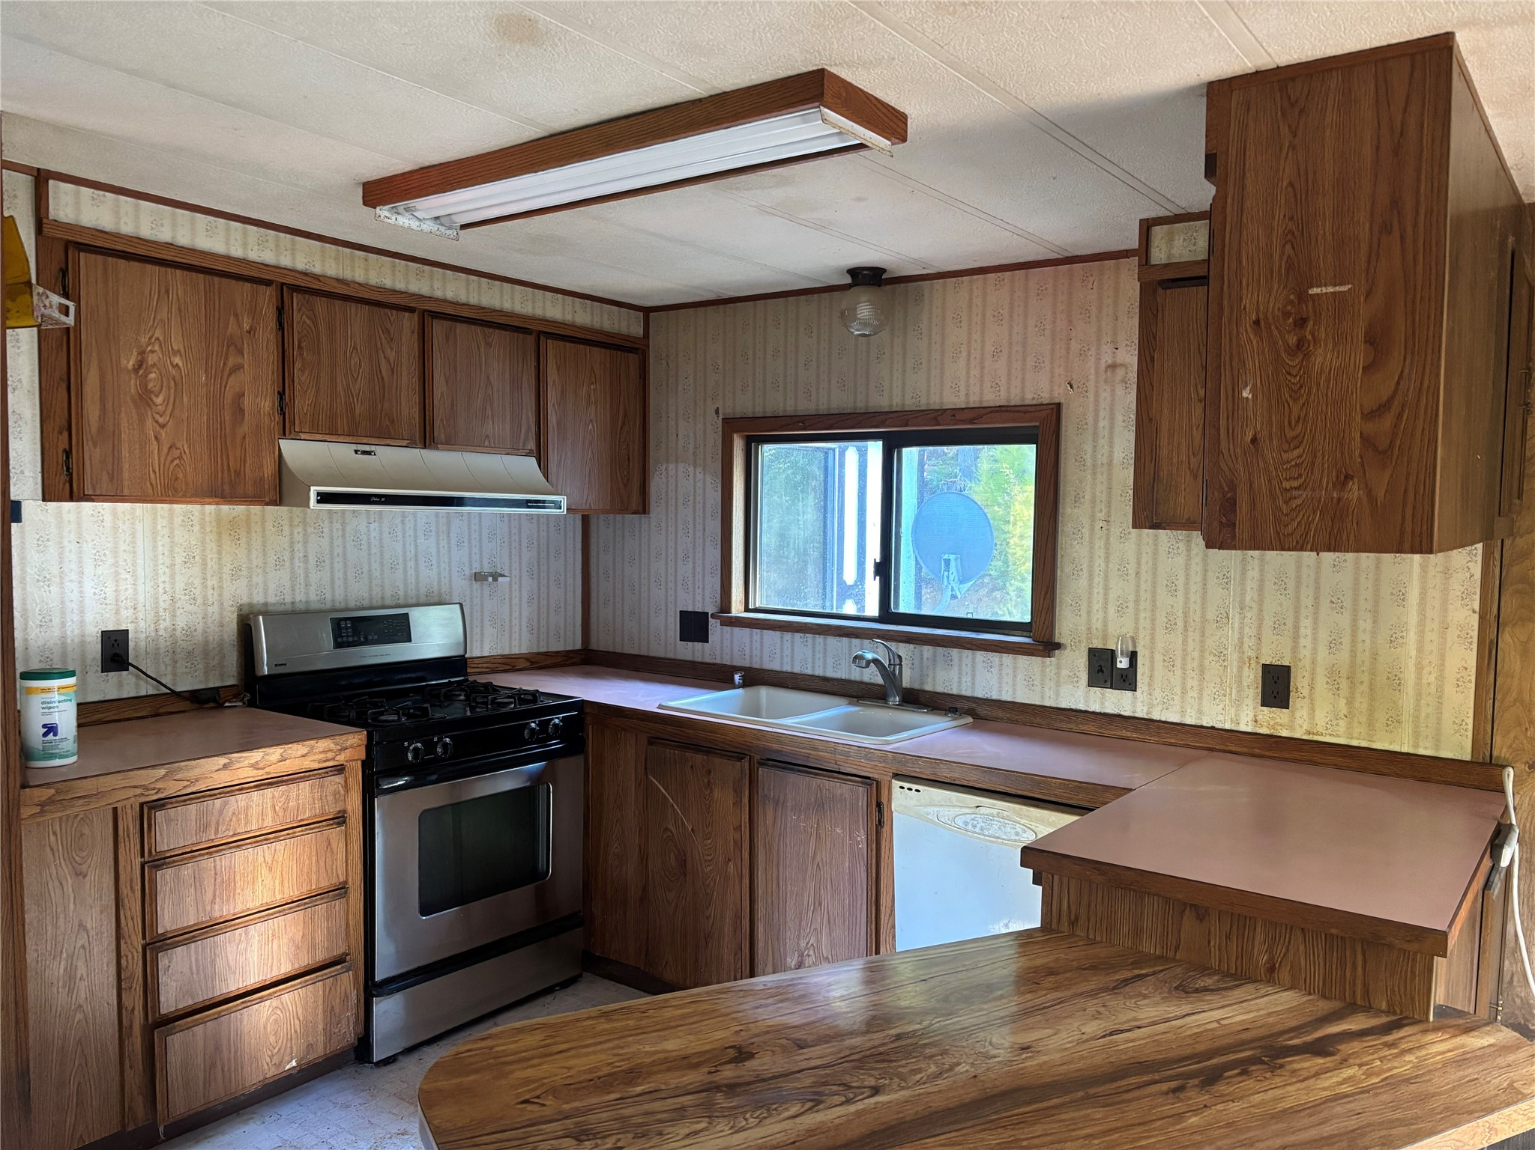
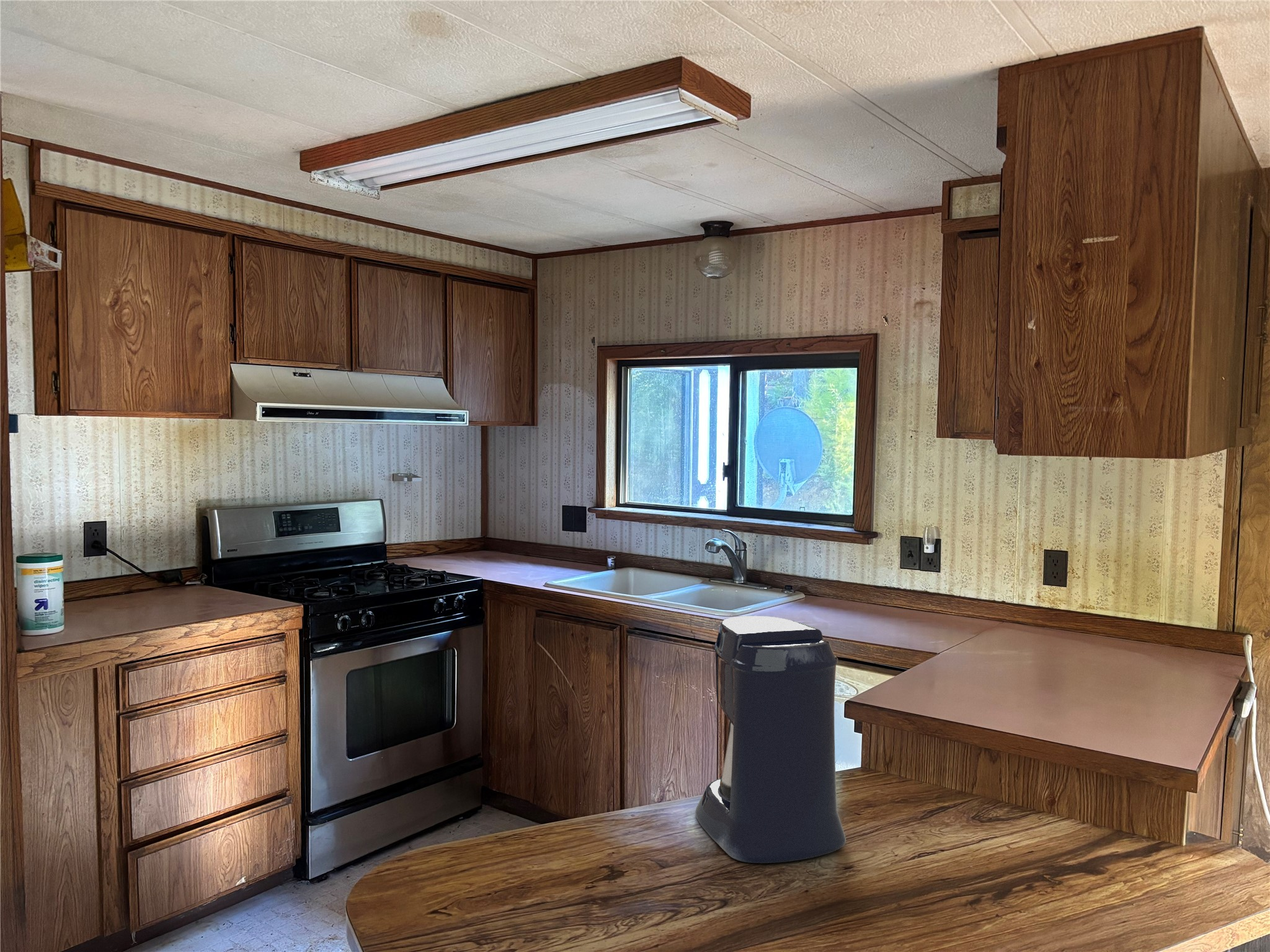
+ coffee maker (765, 729)
